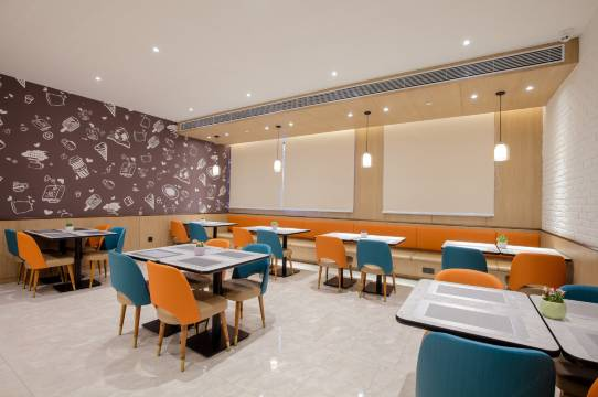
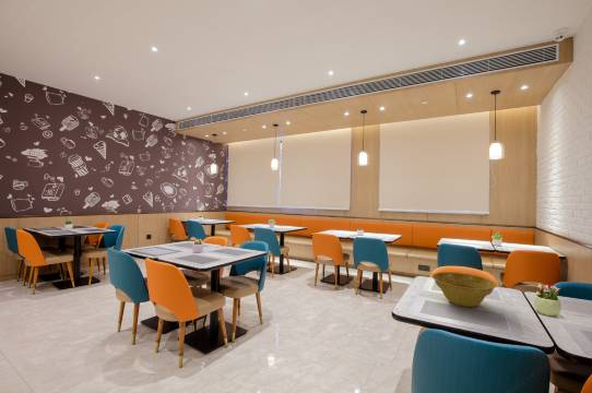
+ planter bowl (462, 290)
